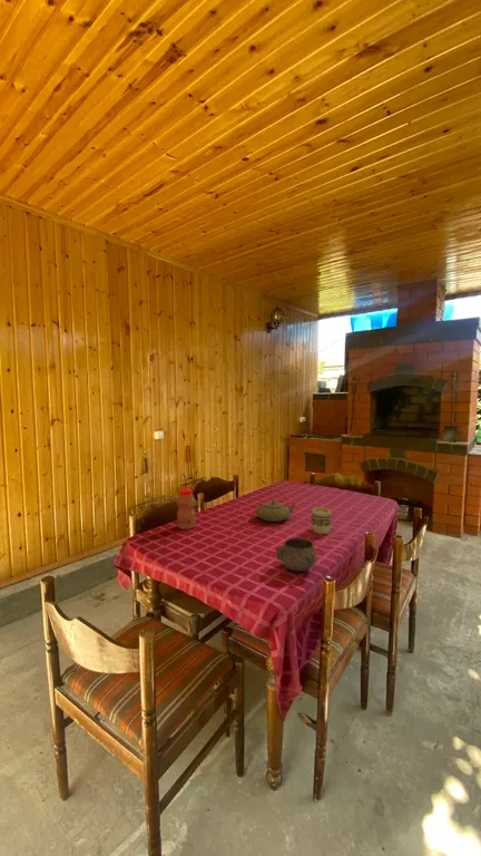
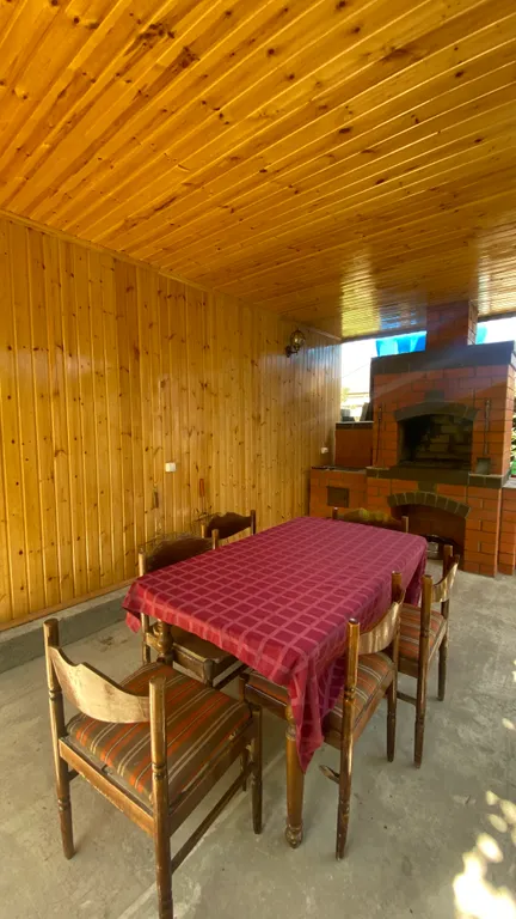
- cup (321, 521)
- decorative bowl (296, 556)
- teapot (275, 504)
- bottle (186, 508)
